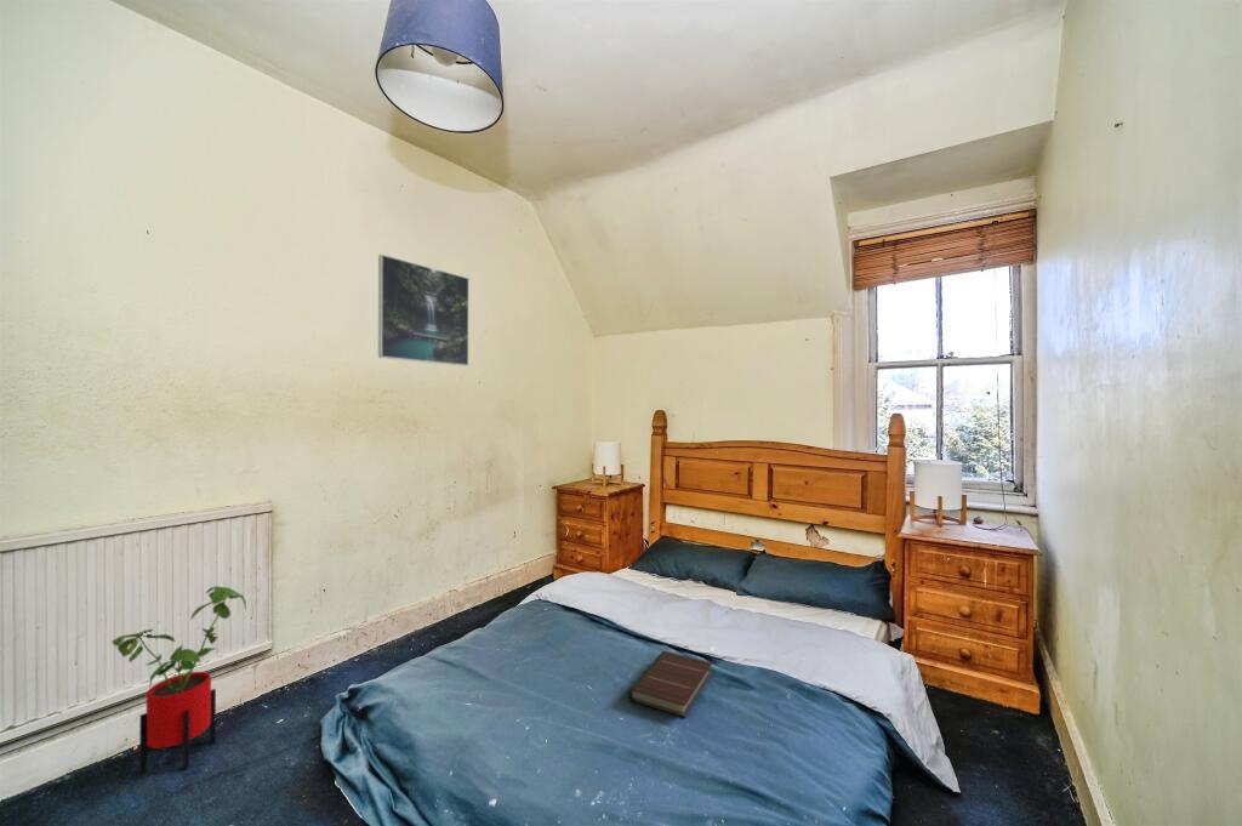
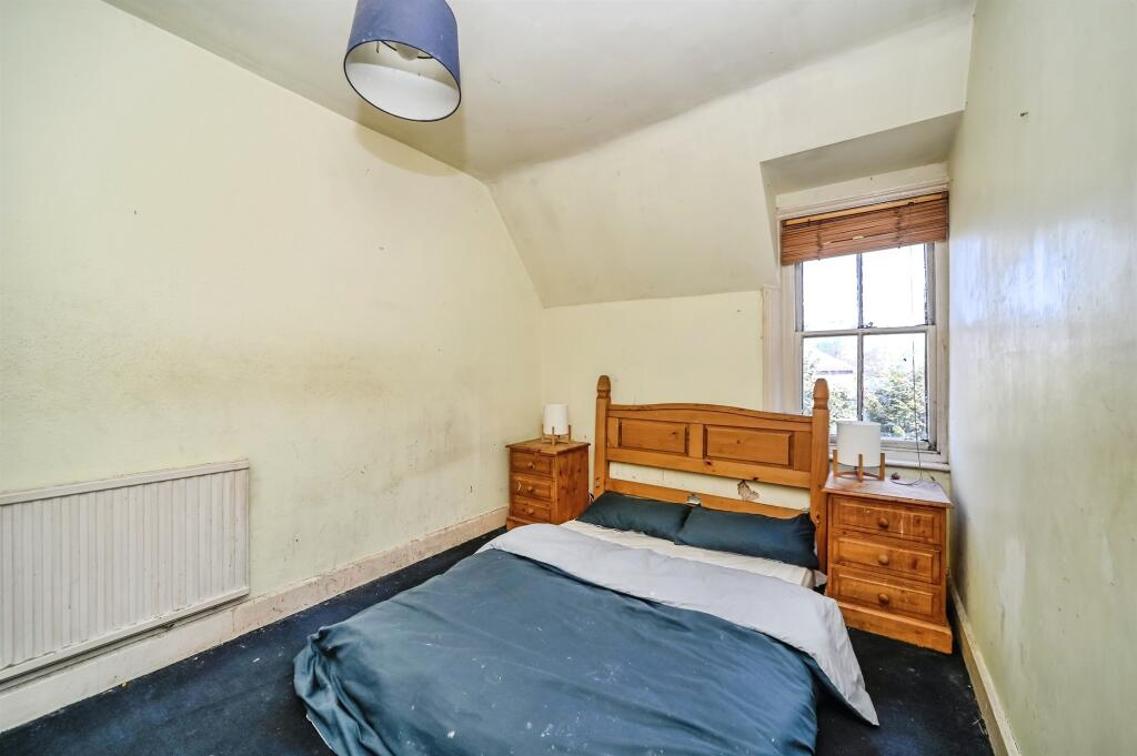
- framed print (427, 314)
- house plant (188, 673)
- book (672, 679)
